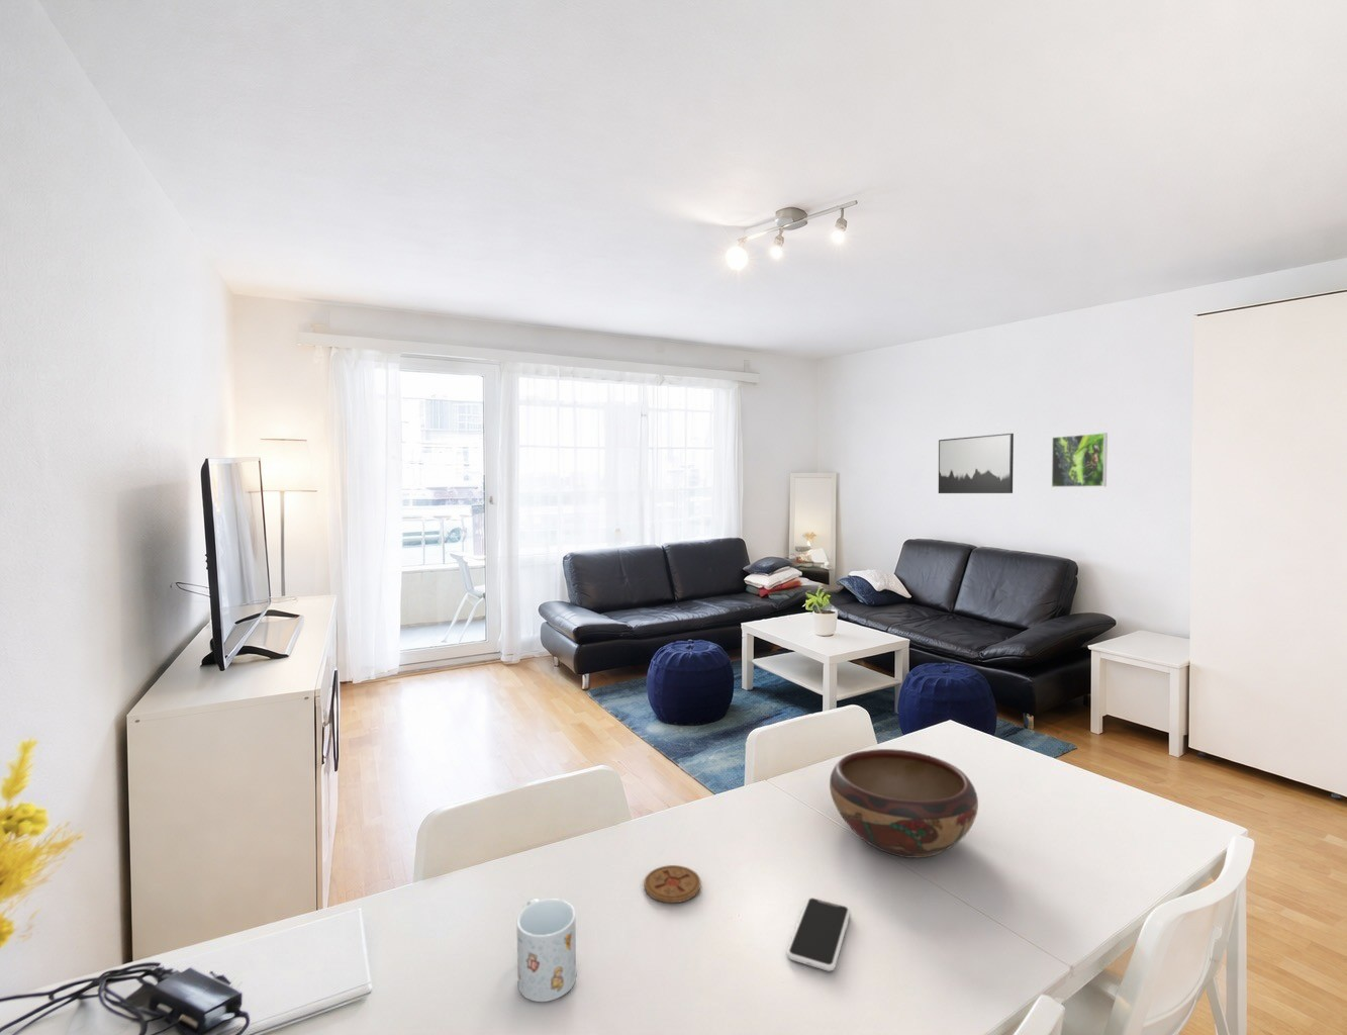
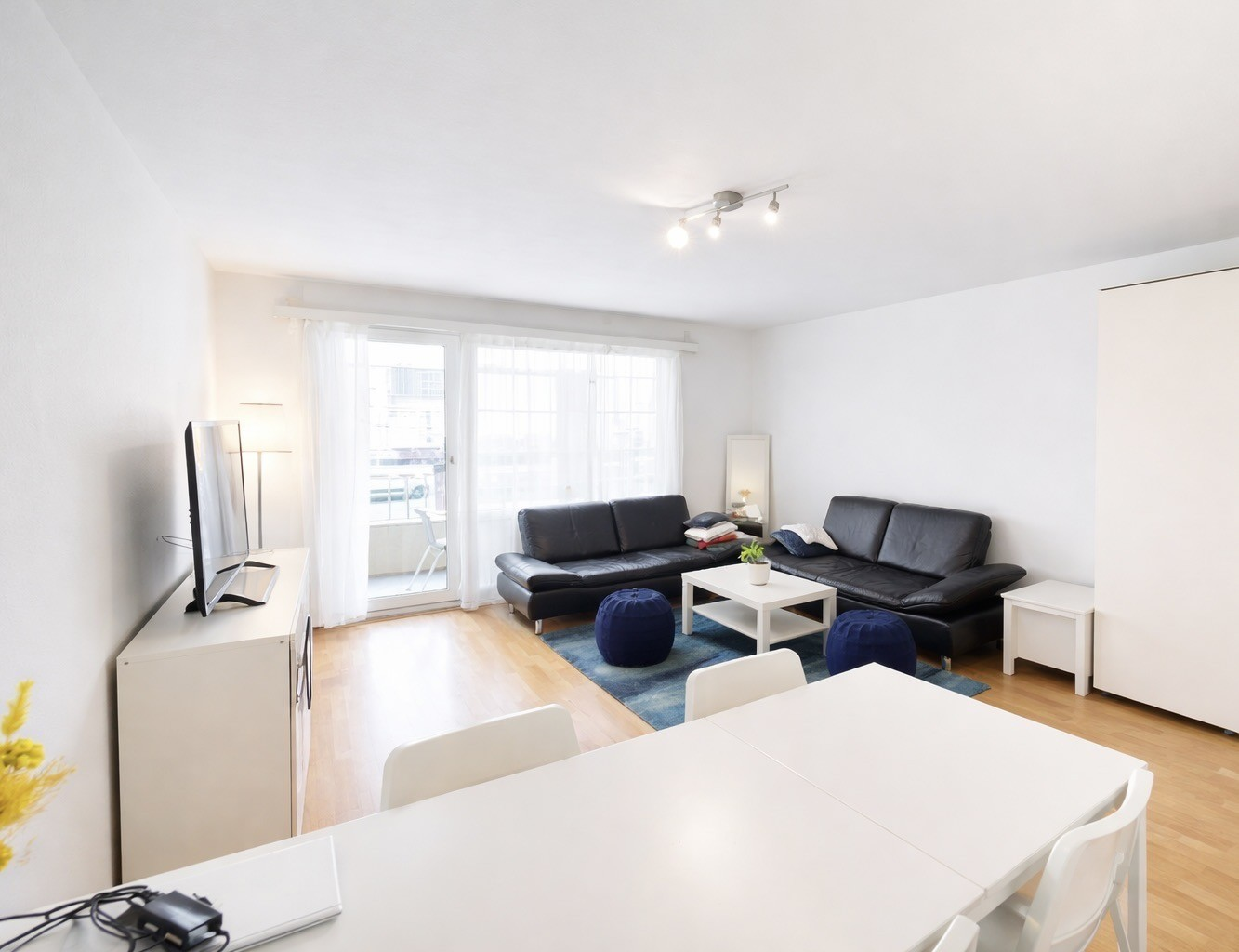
- coaster (672, 883)
- decorative bowl (900, 805)
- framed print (1078, 461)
- wall art (973, 465)
- mug (541, 939)
- smartphone (820, 931)
